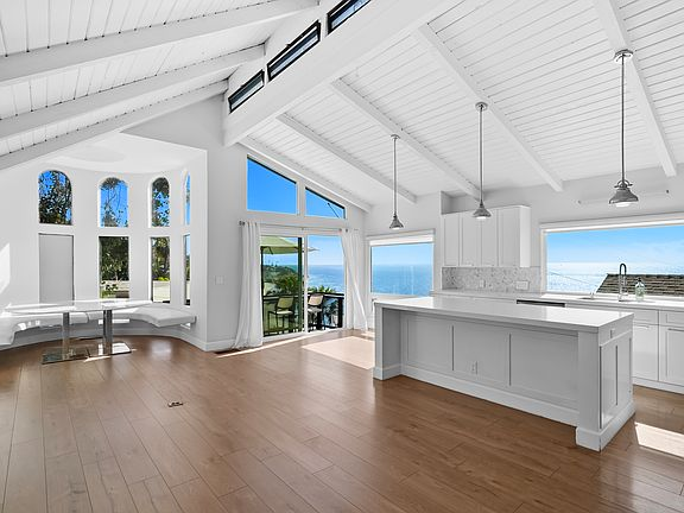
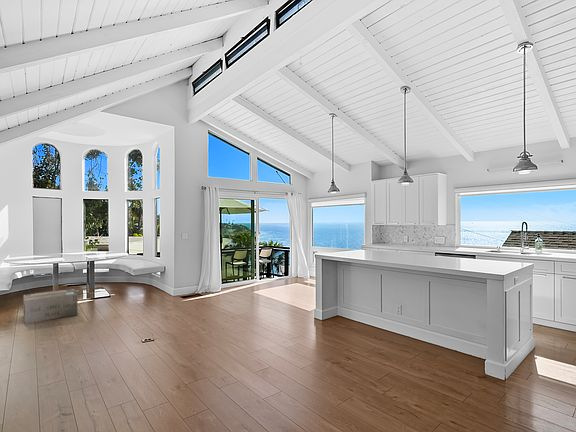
+ cardboard box (50, 305)
